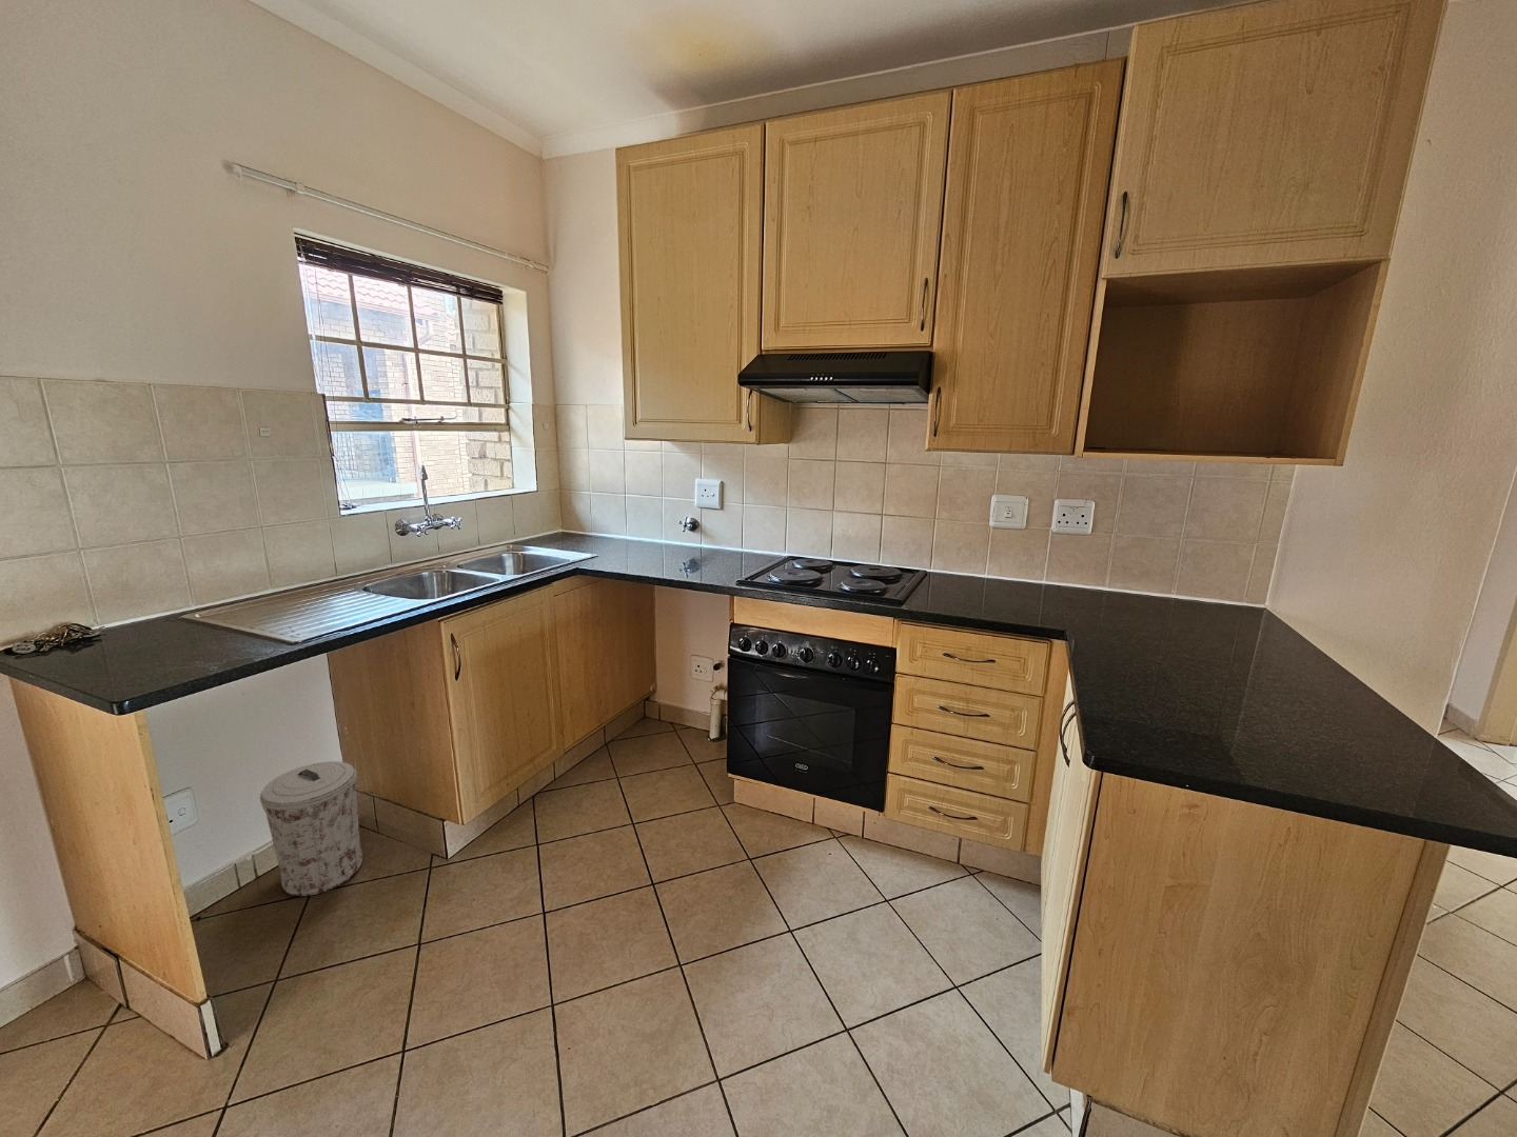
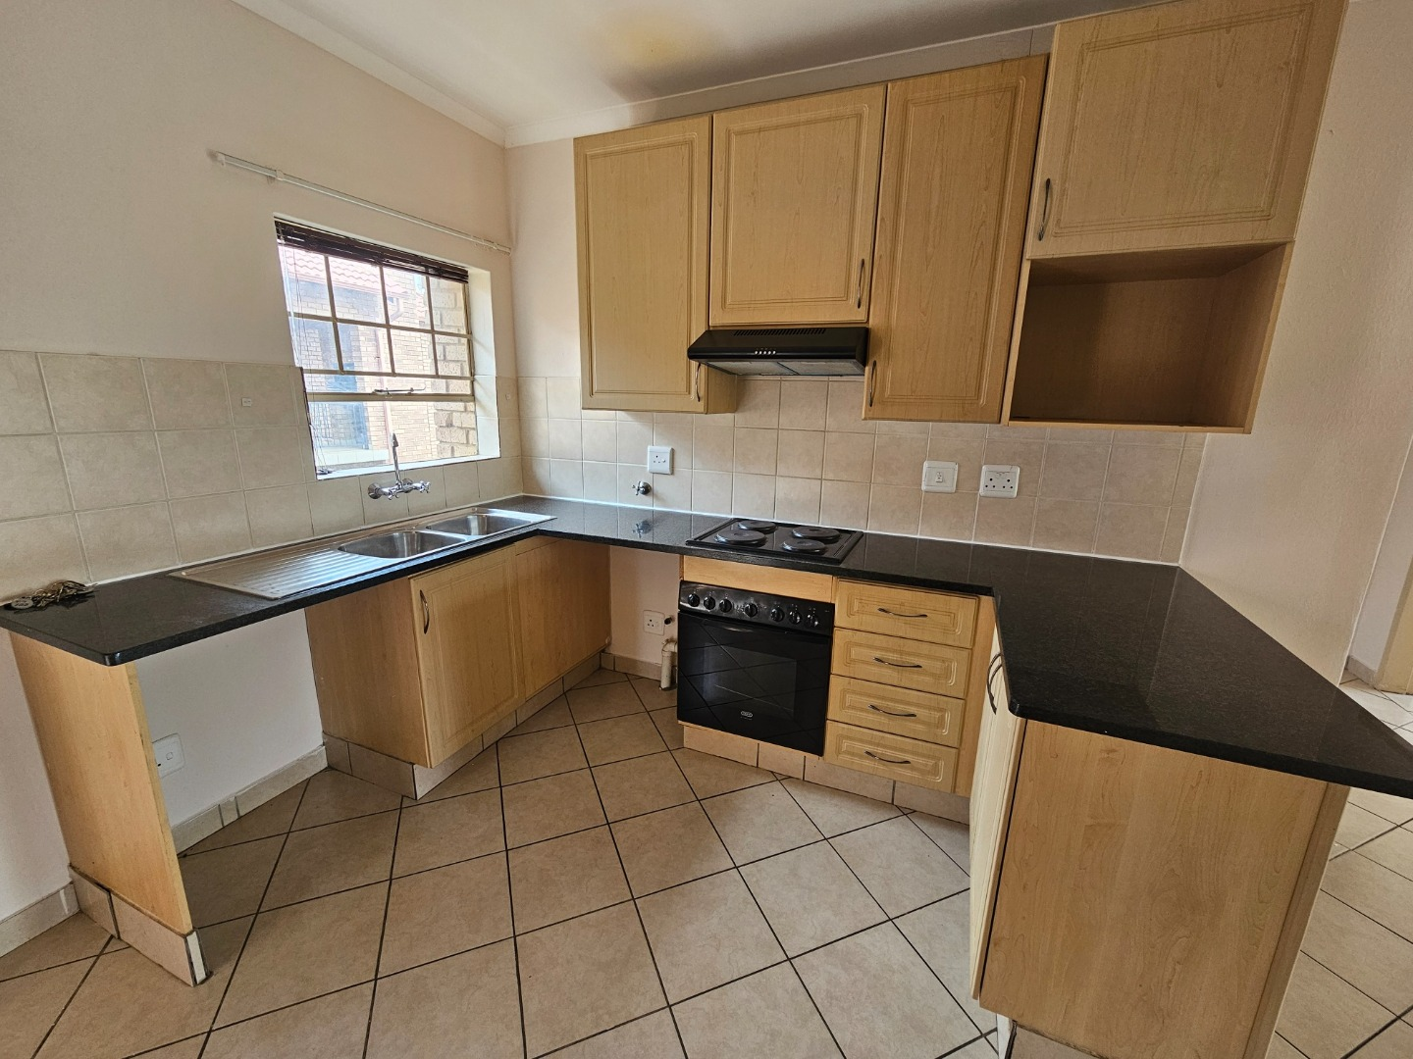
- trash can (317, 823)
